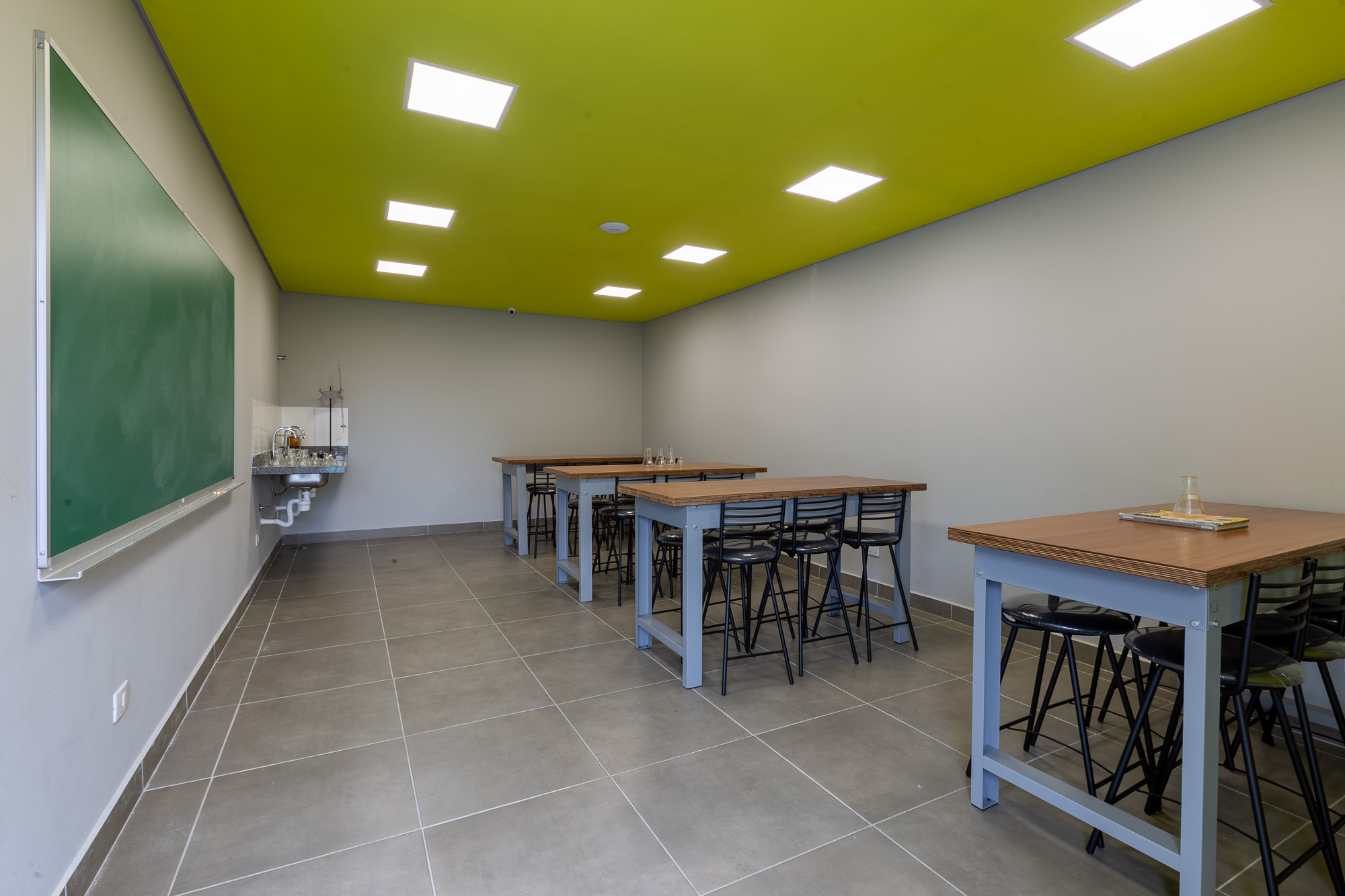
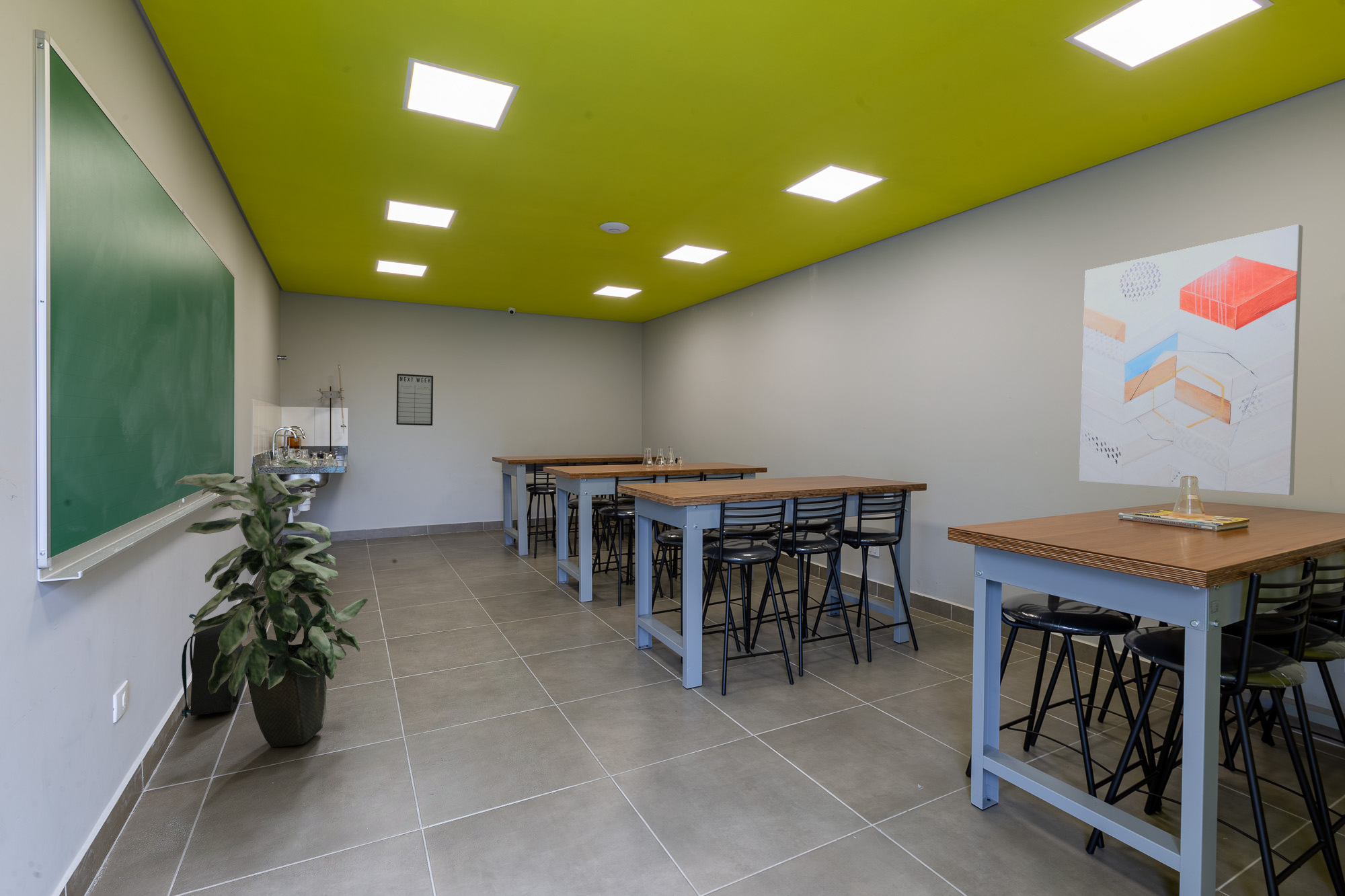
+ indoor plant (277, 602)
+ writing board (415, 400)
+ backpack (215, 659)
+ wall art (1177, 369)
